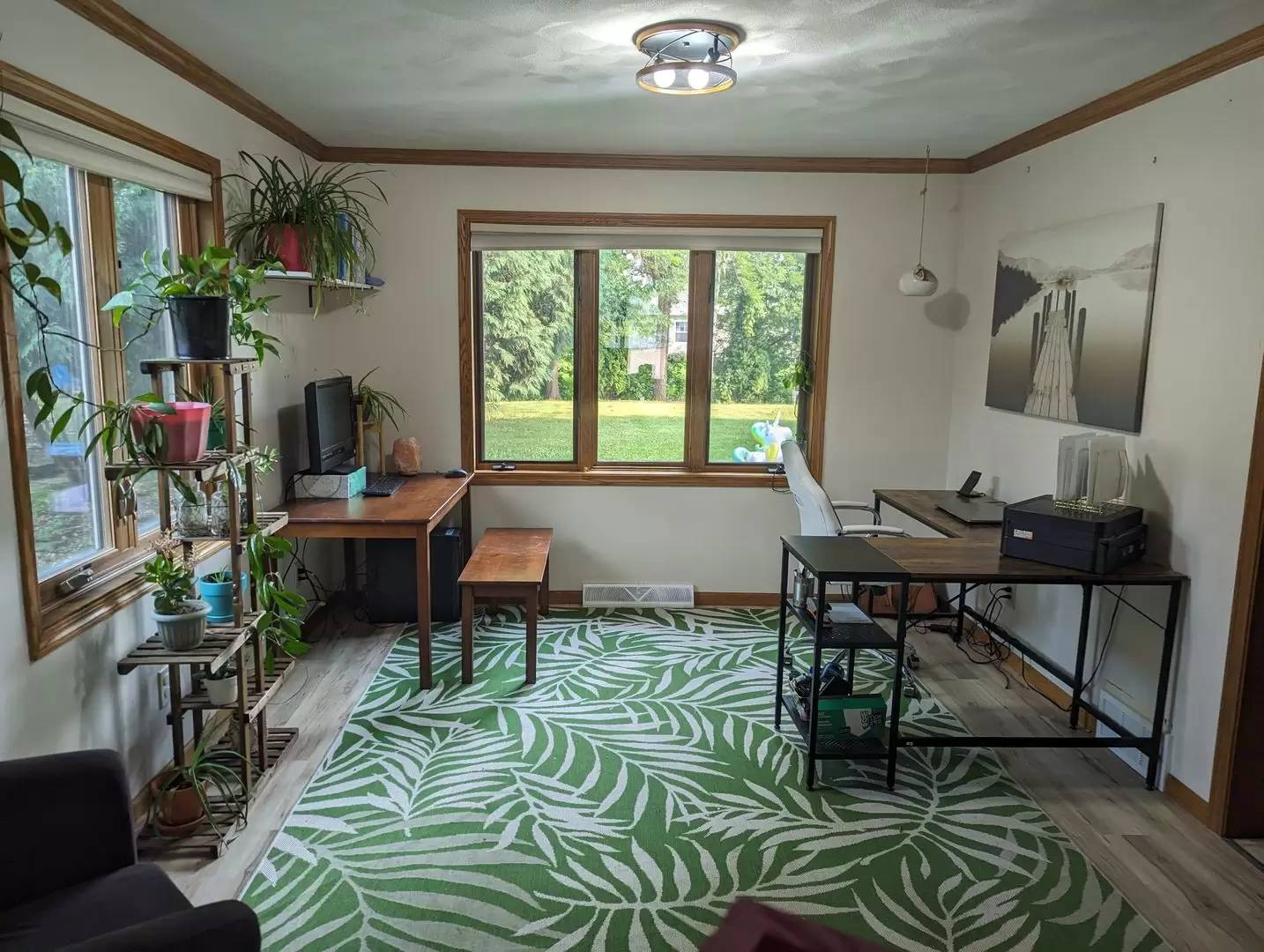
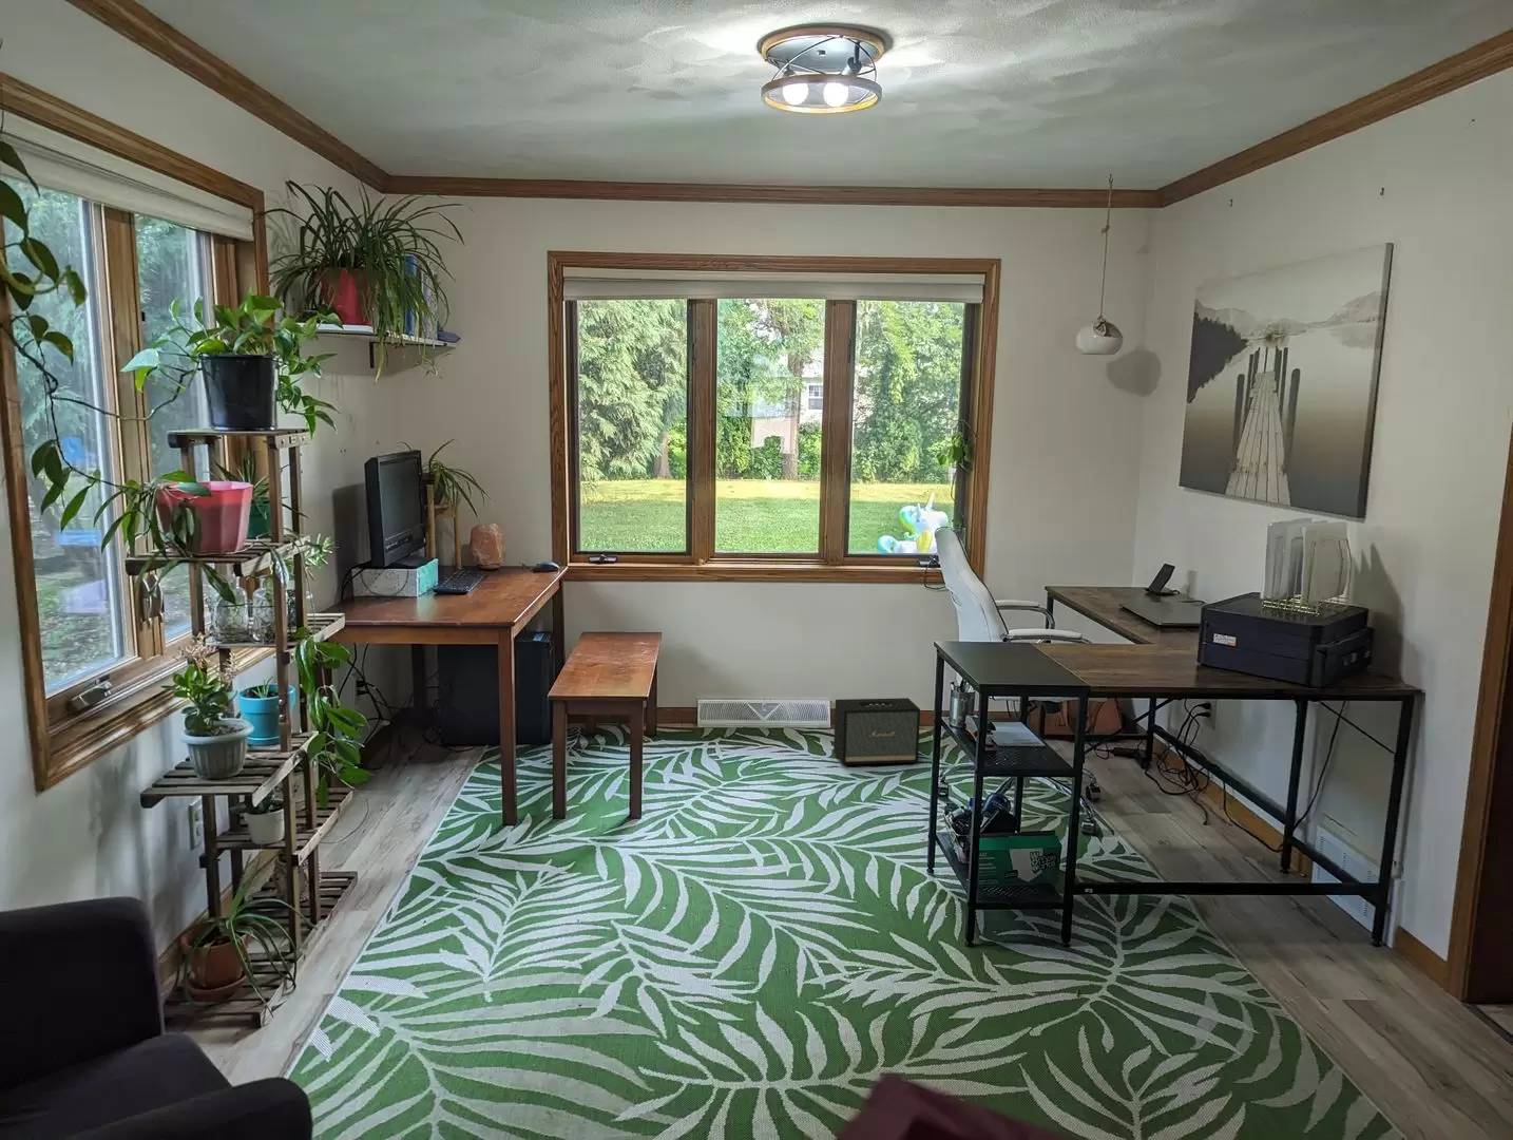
+ speaker (876, 732)
